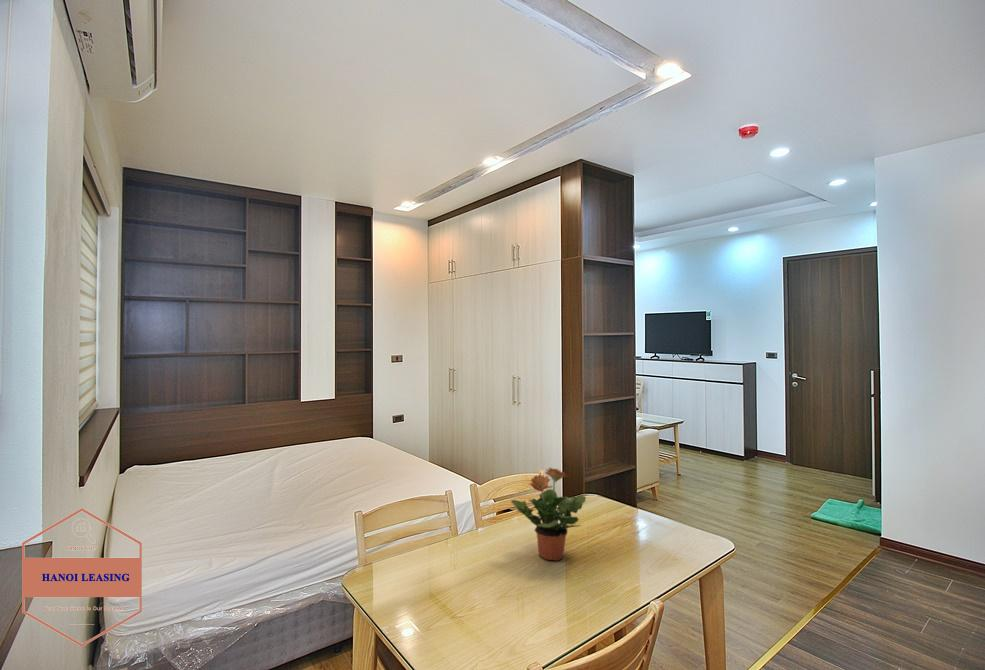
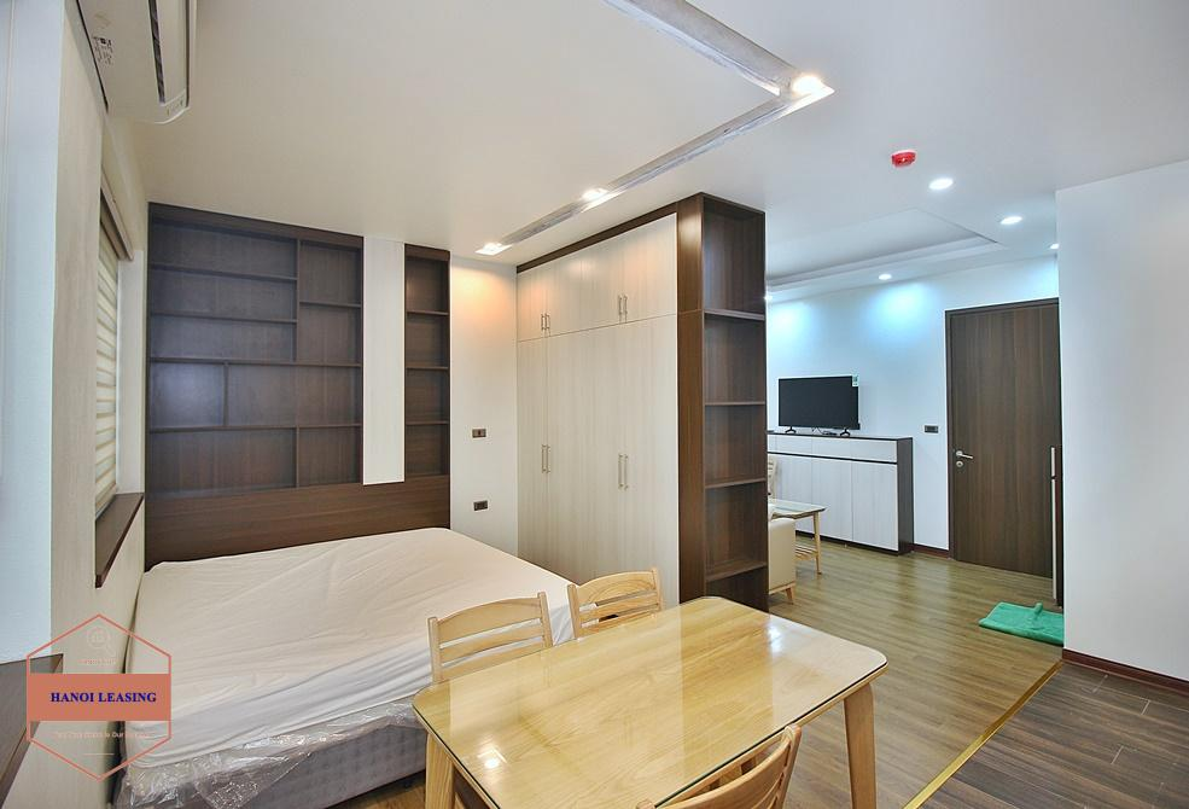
- potted plant (549, 512)
